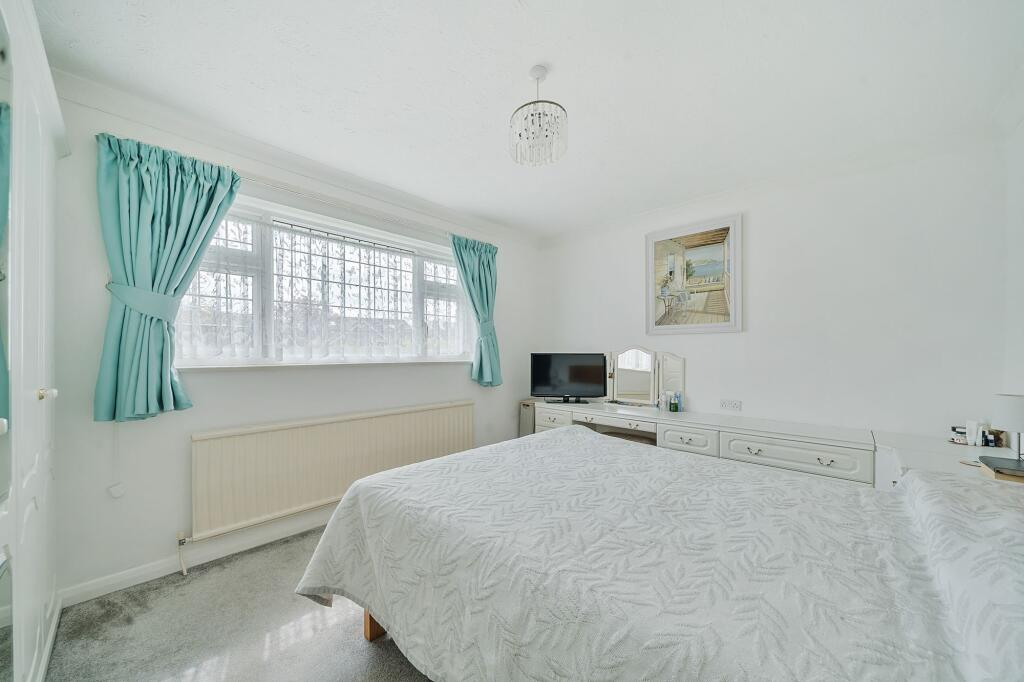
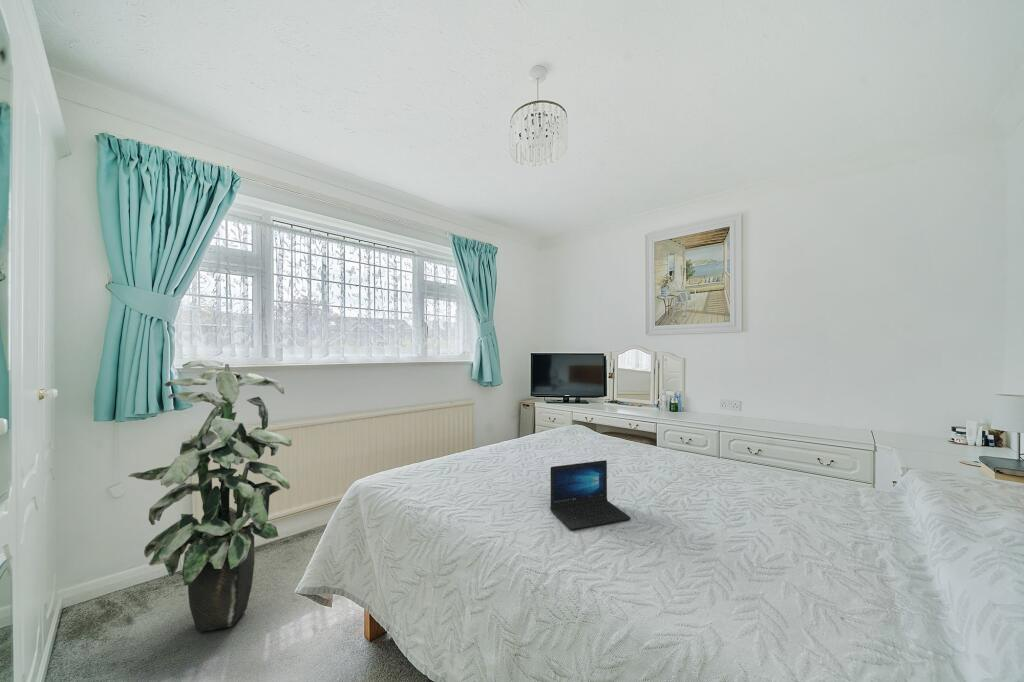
+ laptop (589, 492)
+ indoor plant (217, 487)
